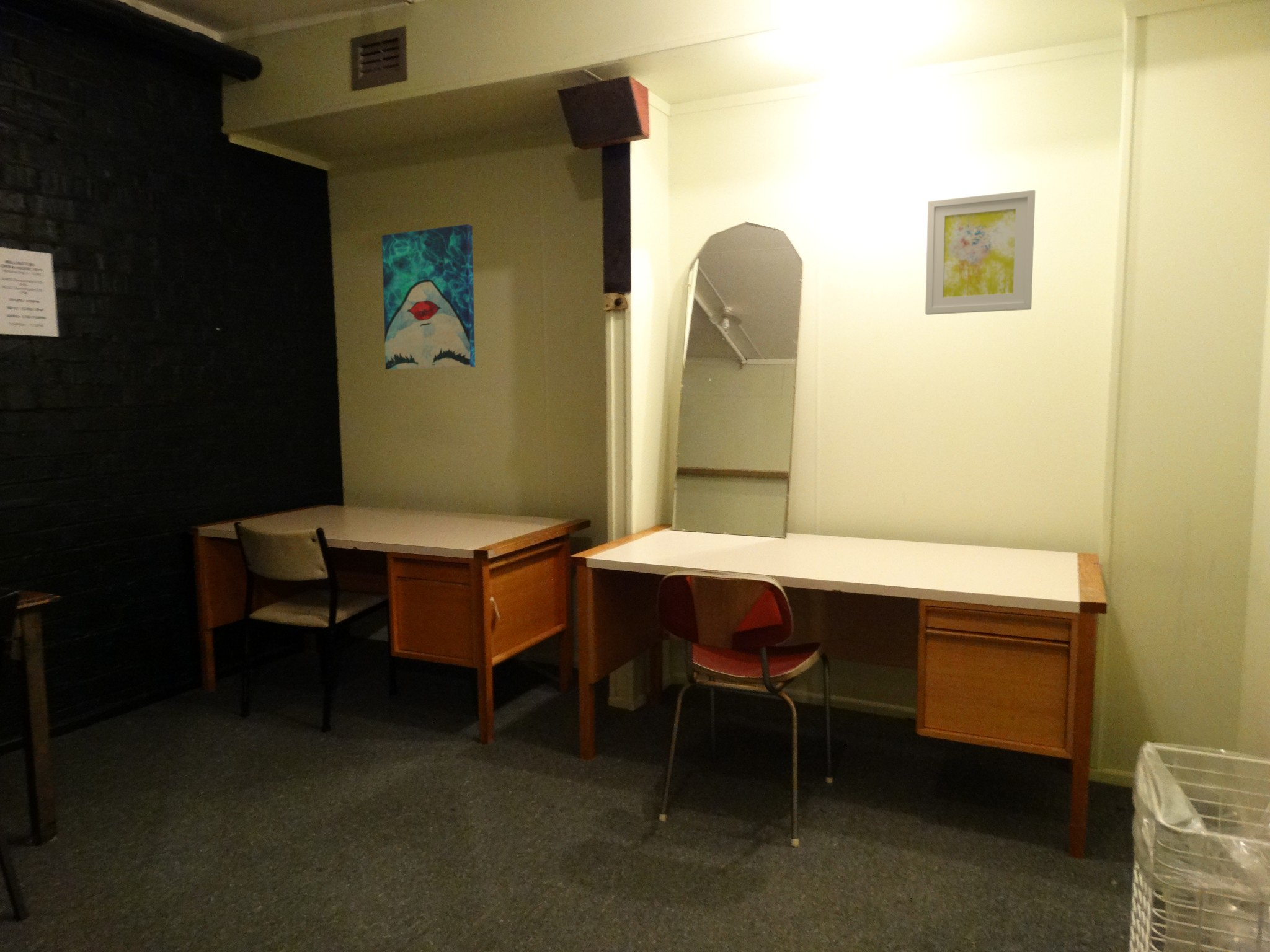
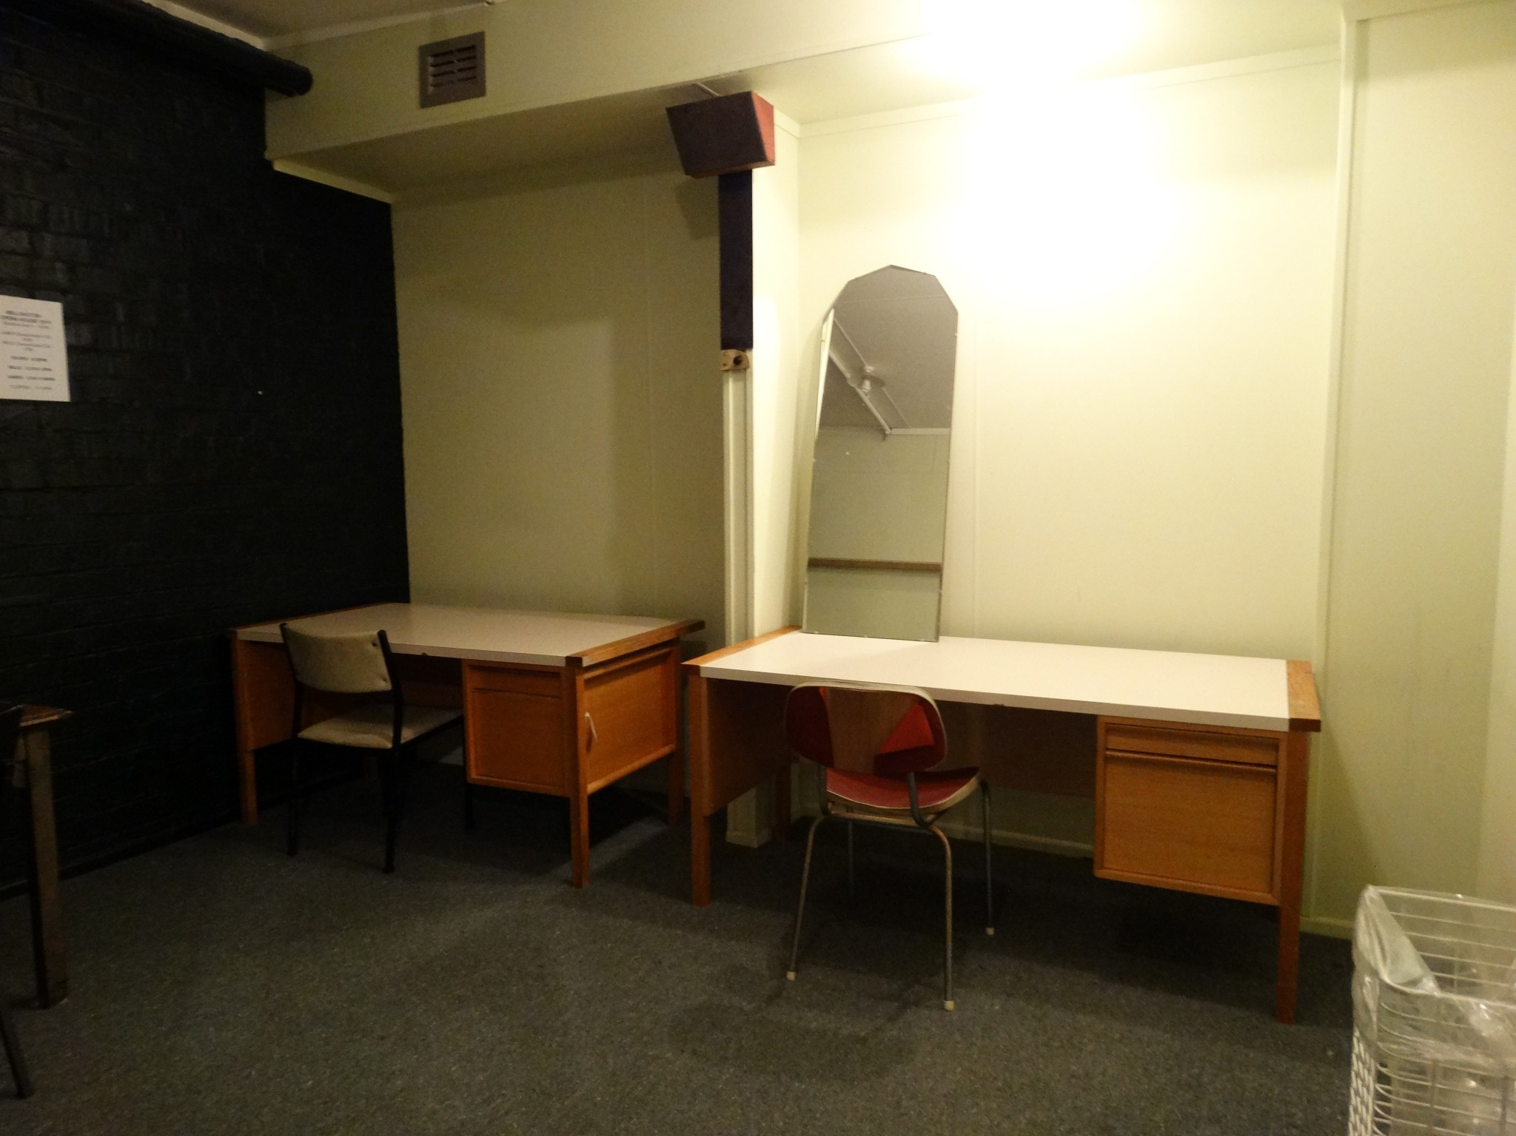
- wall art (979, 254)
- wall art (427, 299)
